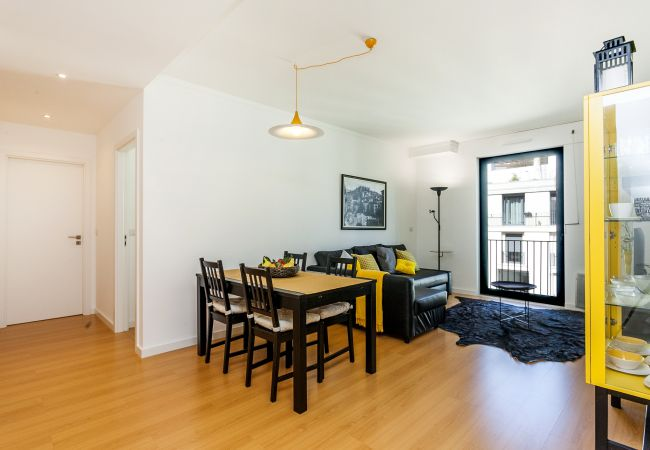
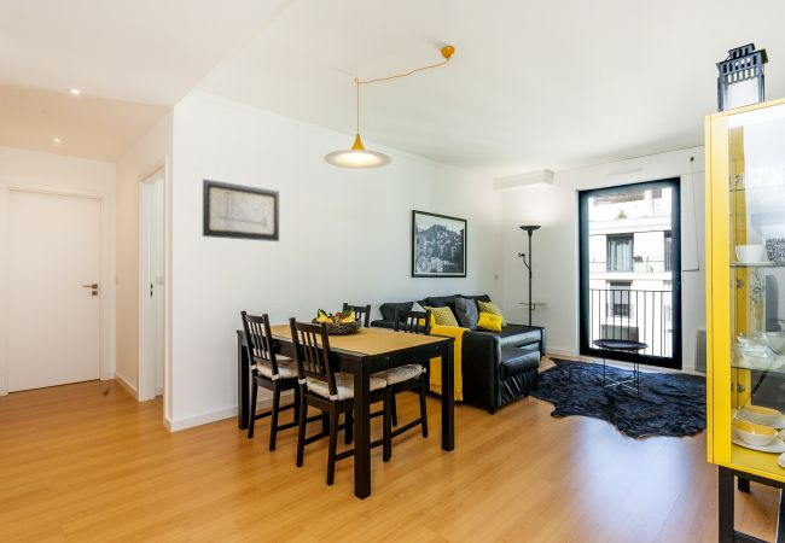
+ wall art (243, 212)
